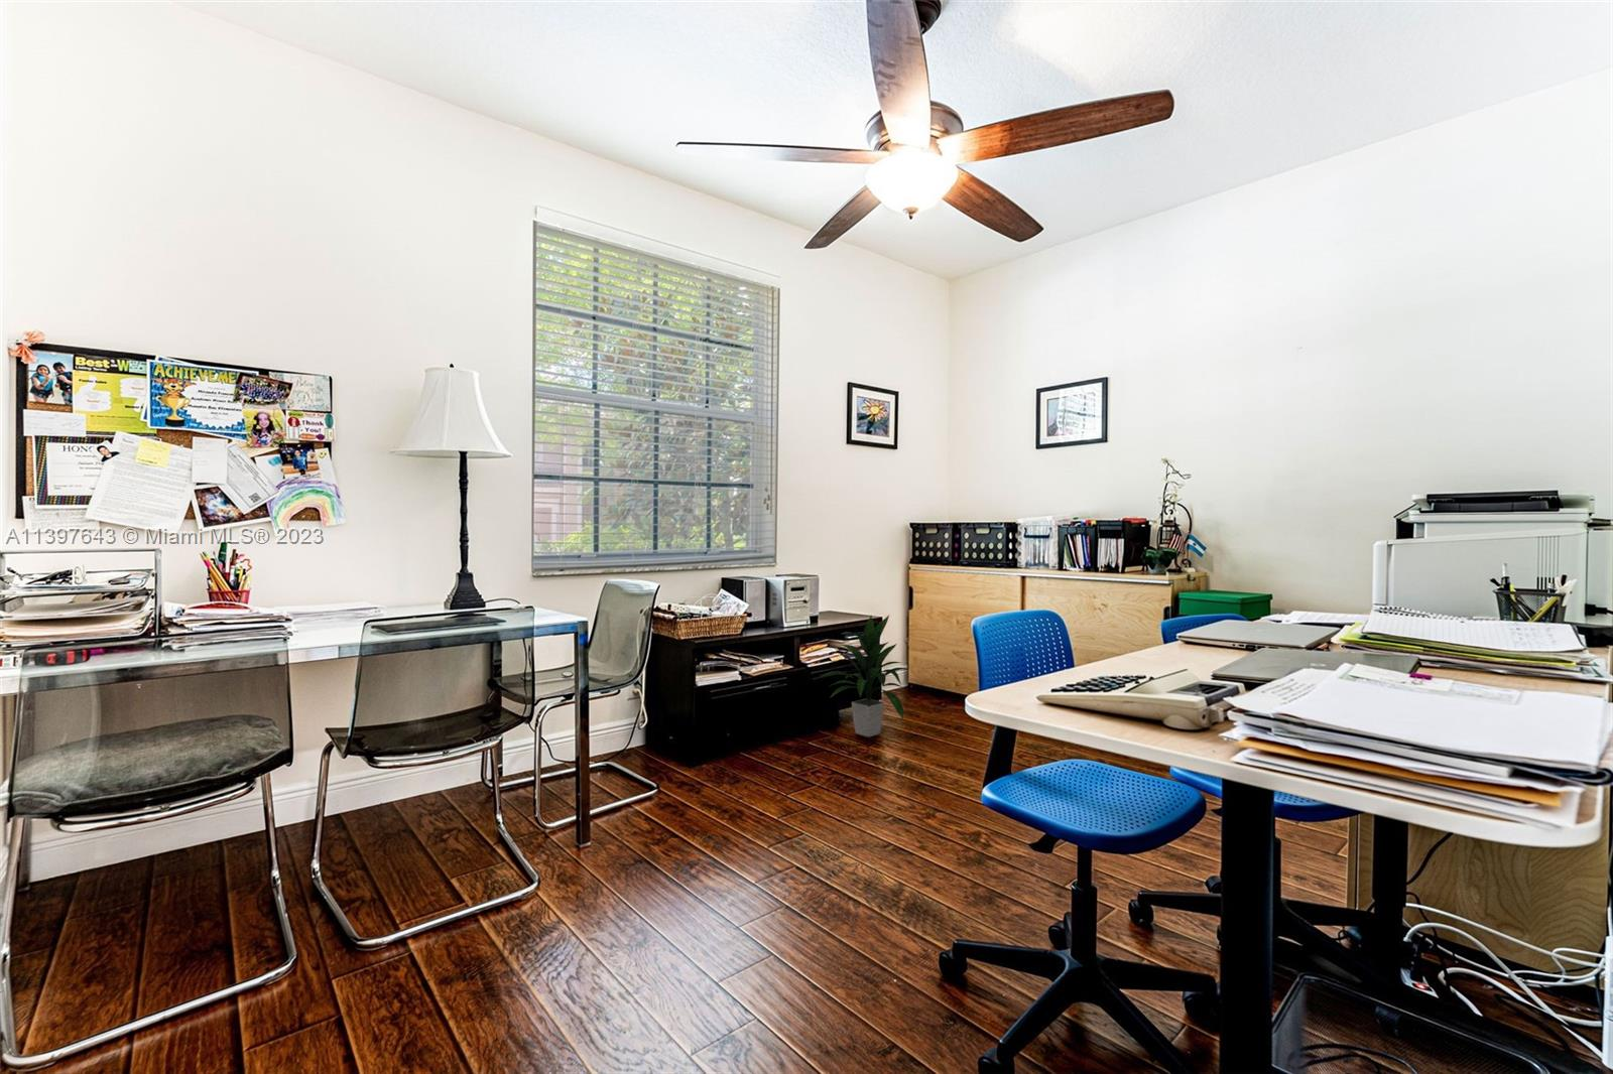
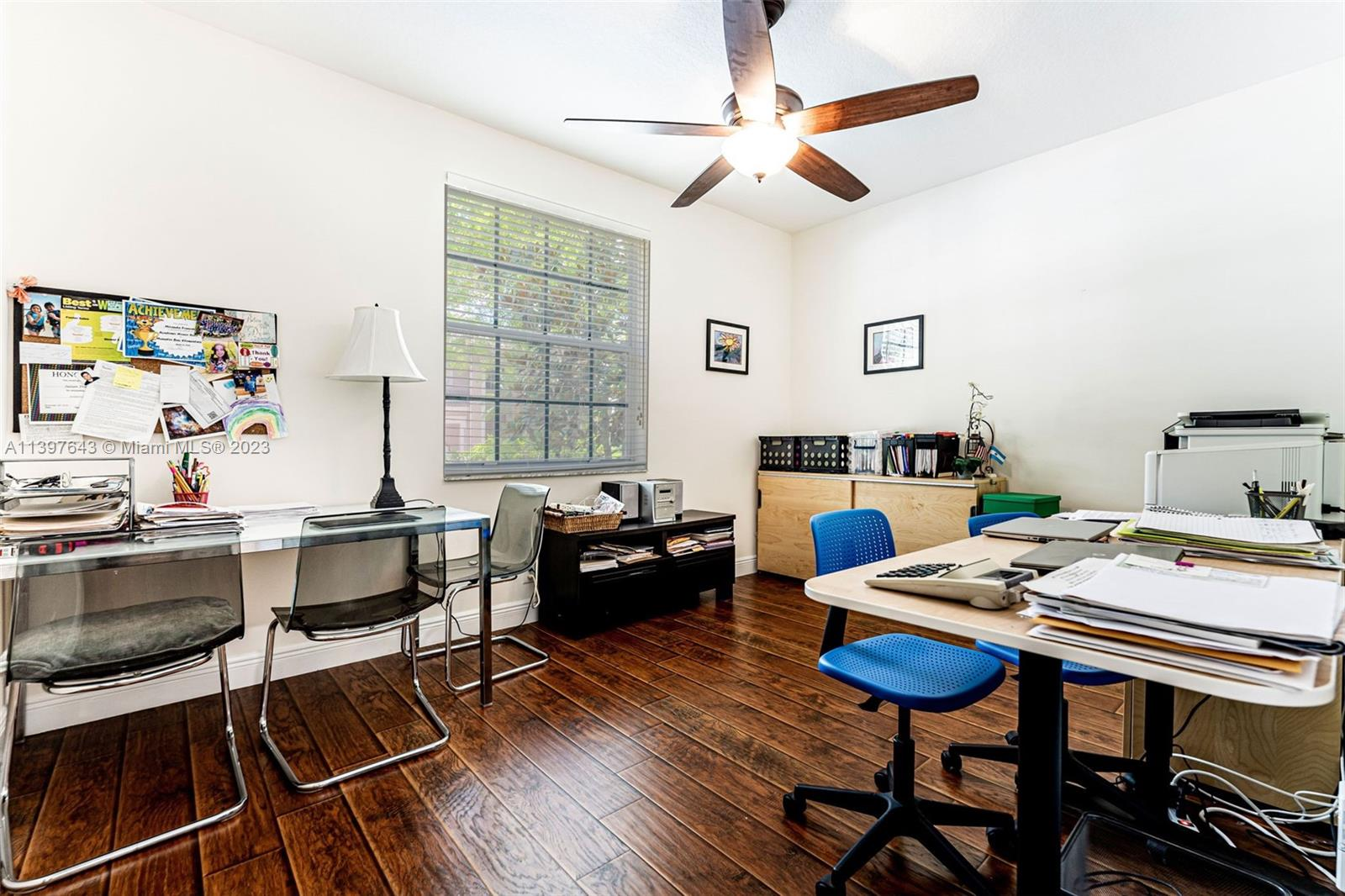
- indoor plant (869, 675)
